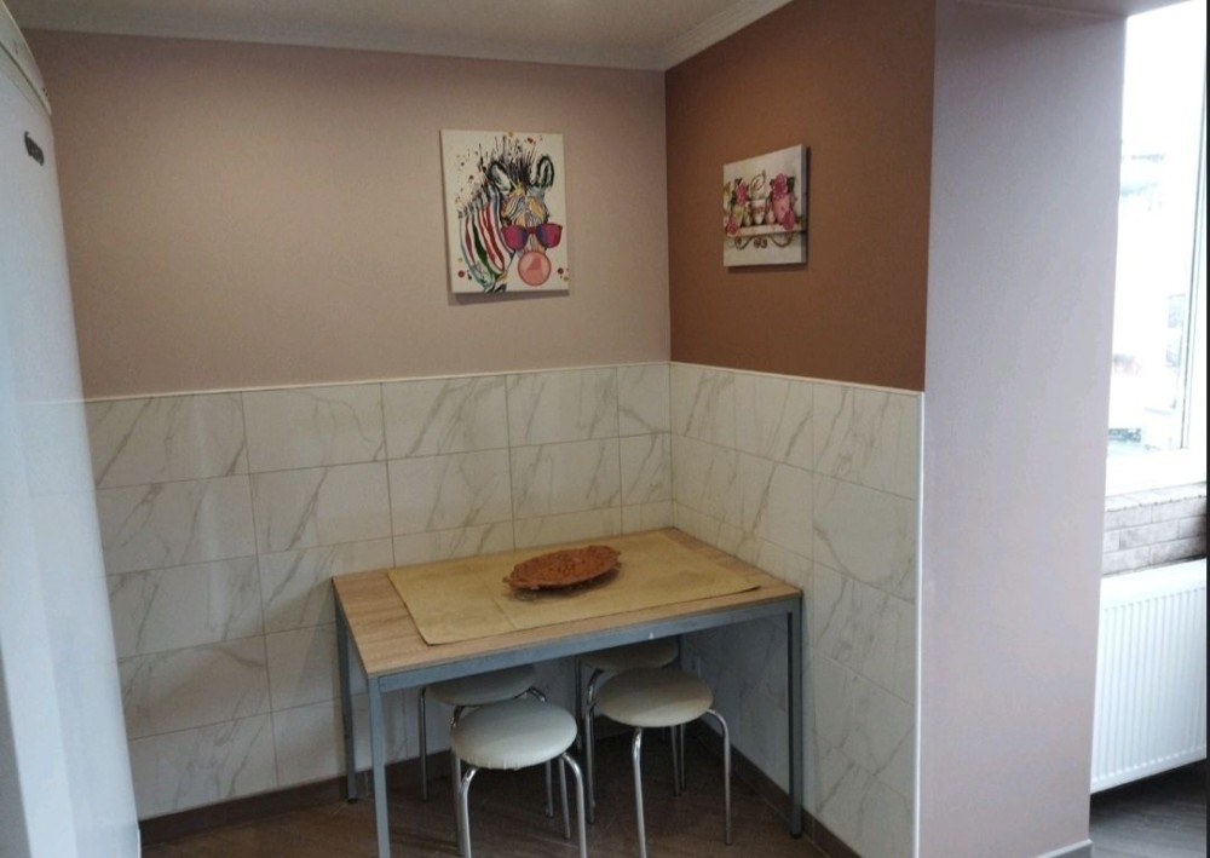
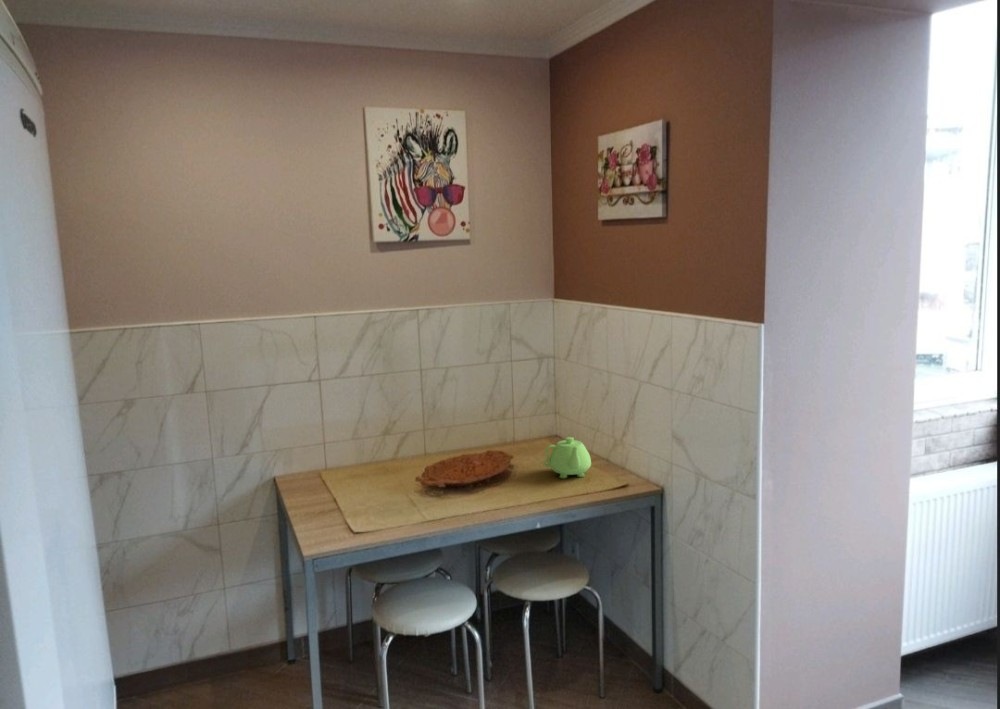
+ teapot (568, 457)
